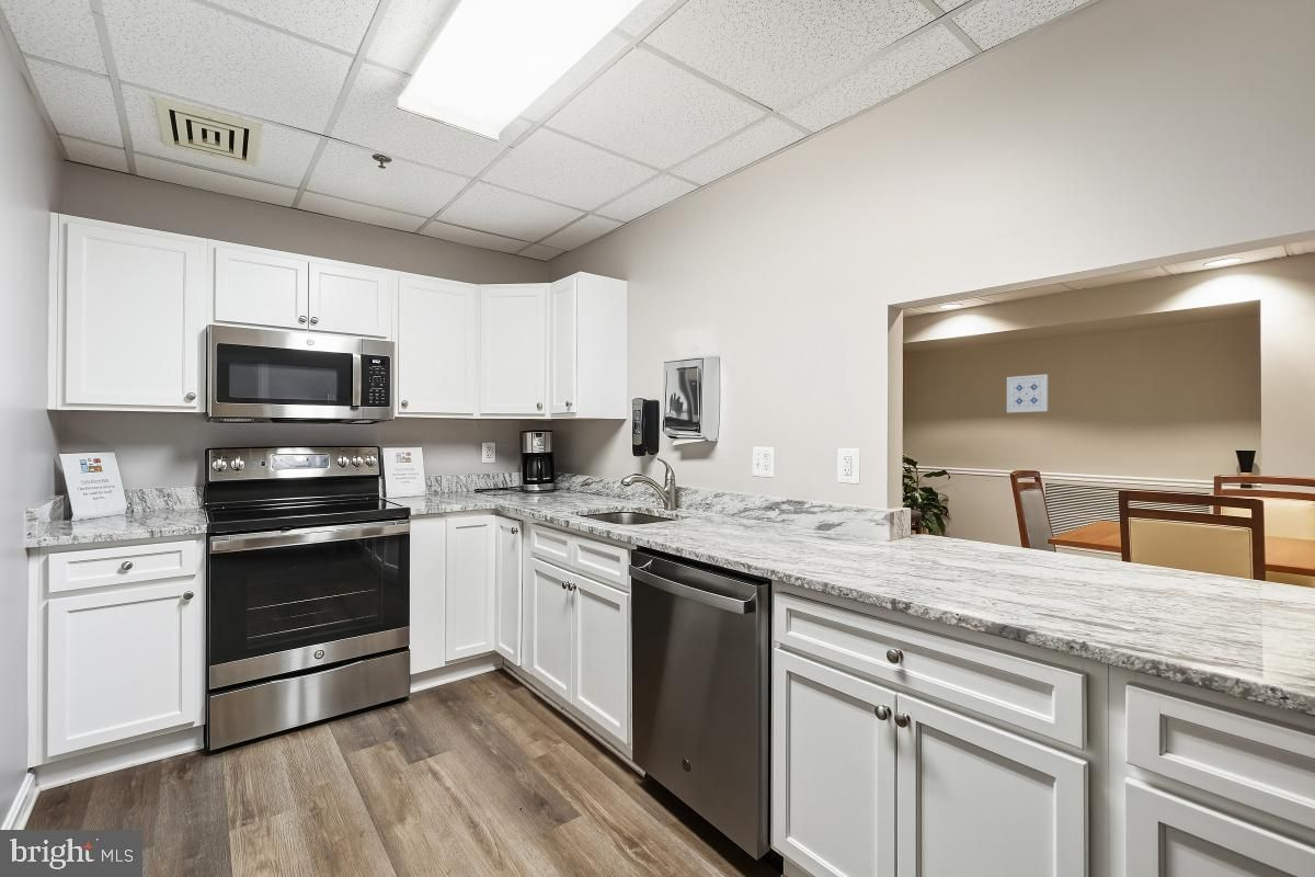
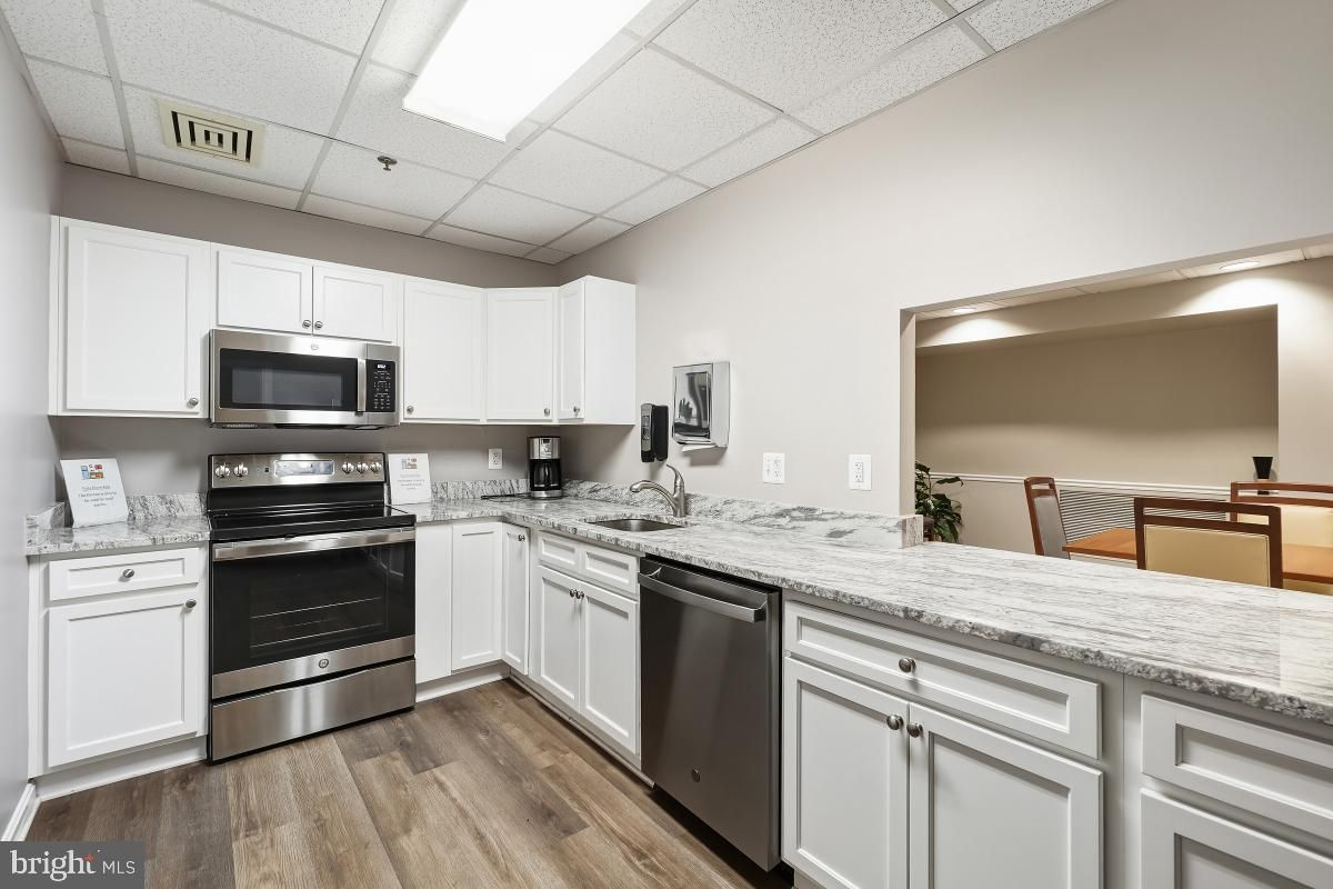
- wall art (1027, 394)
